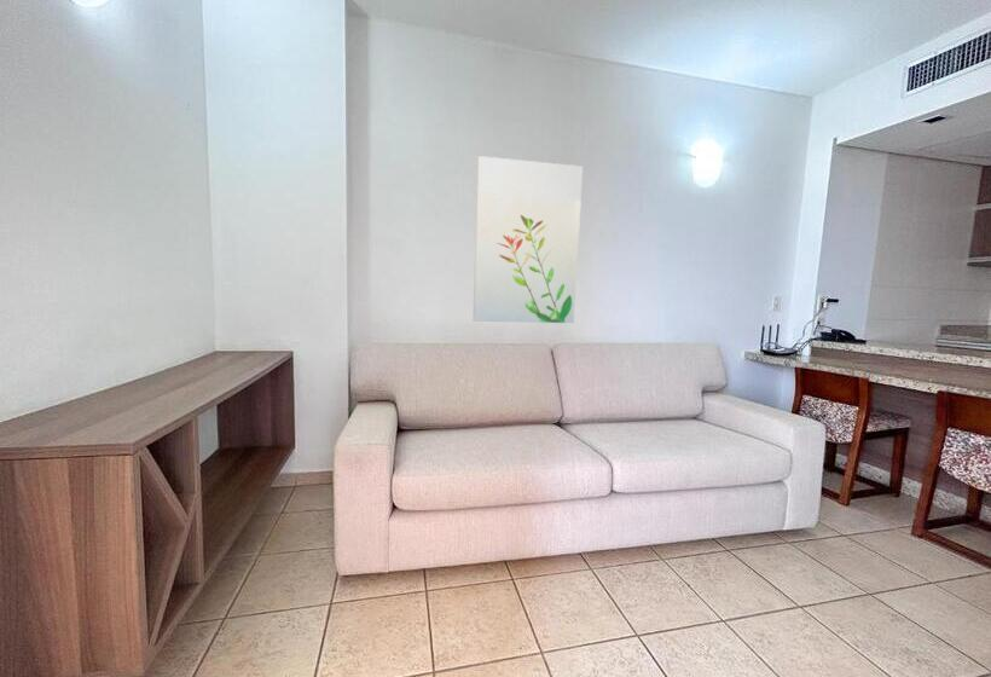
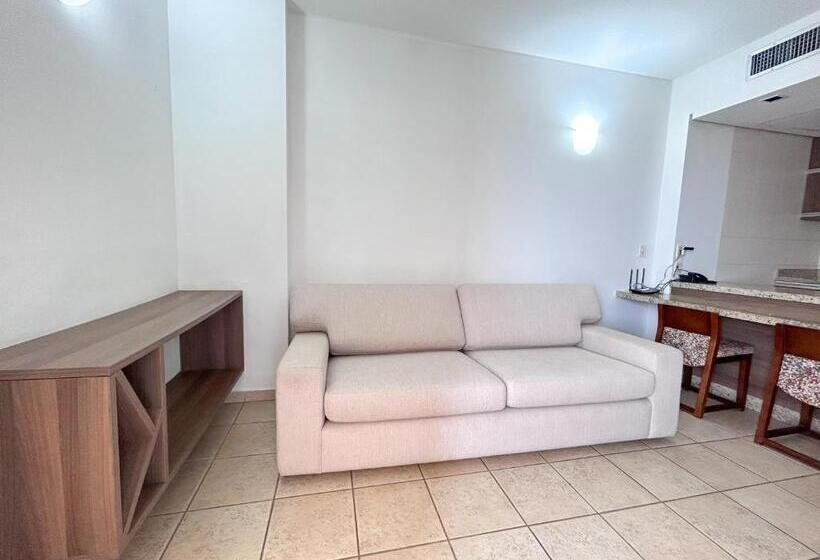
- wall art (527, 243)
